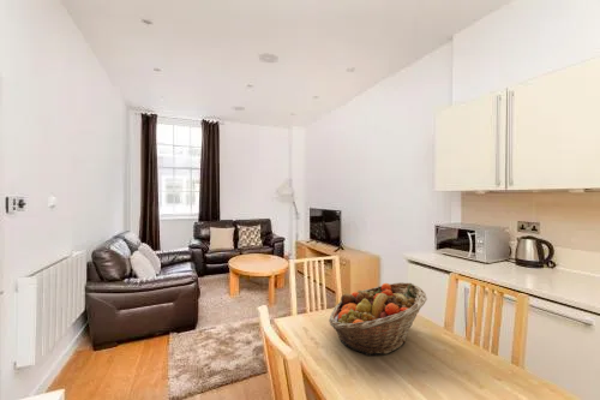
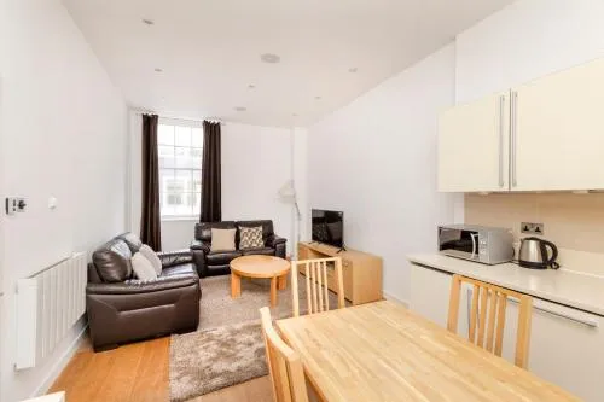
- fruit basket (376, 311)
